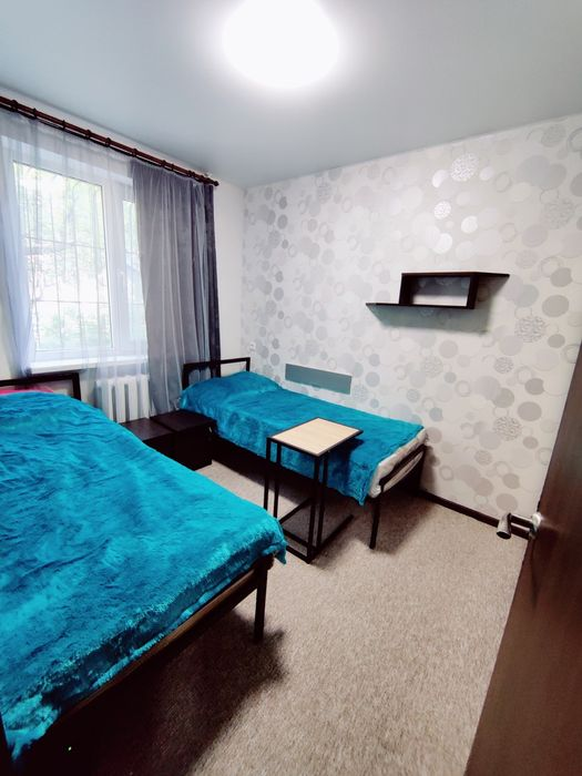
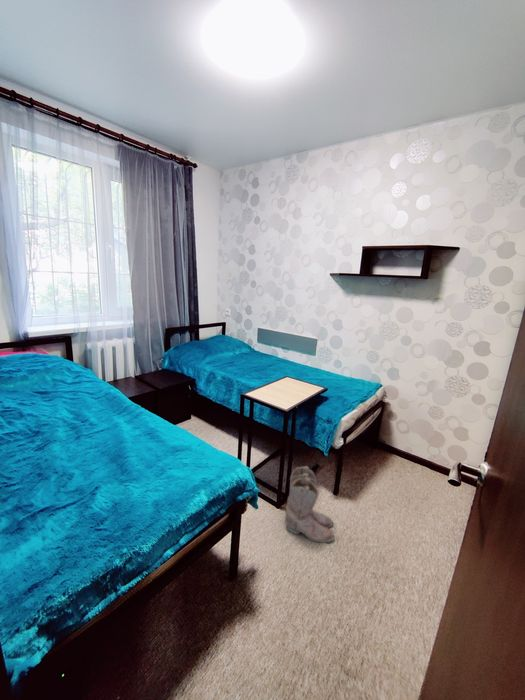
+ boots (312, 501)
